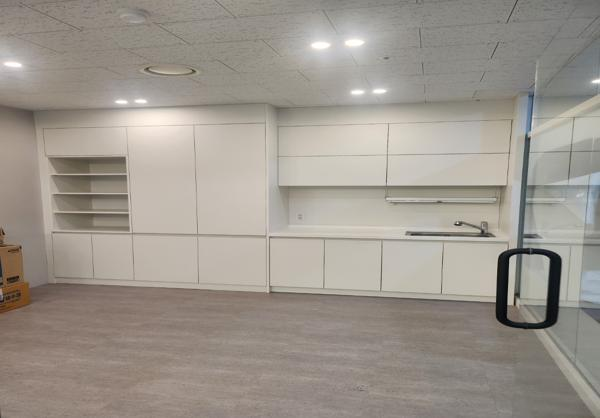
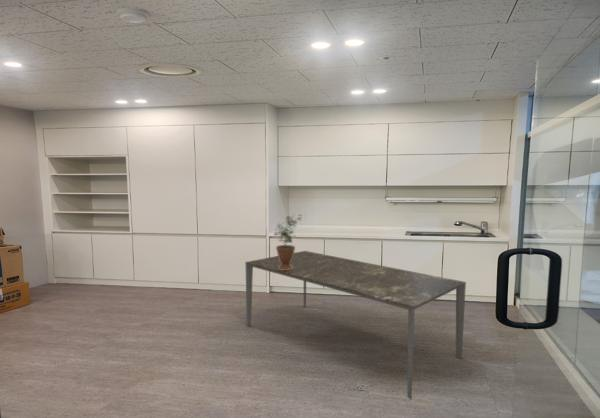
+ dining table (346, 292)
+ potted plant (287, 240)
